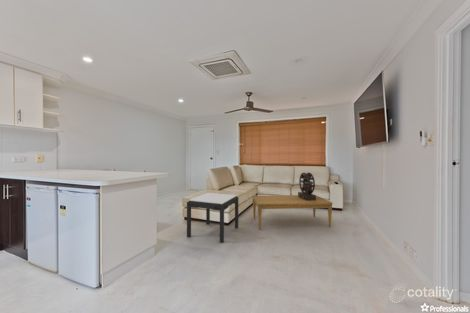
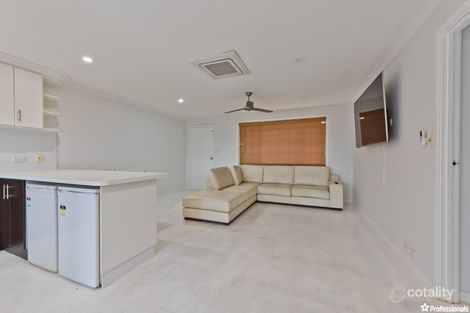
- side table (209, 214)
- coffee table (289, 208)
- shelf unit (306, 185)
